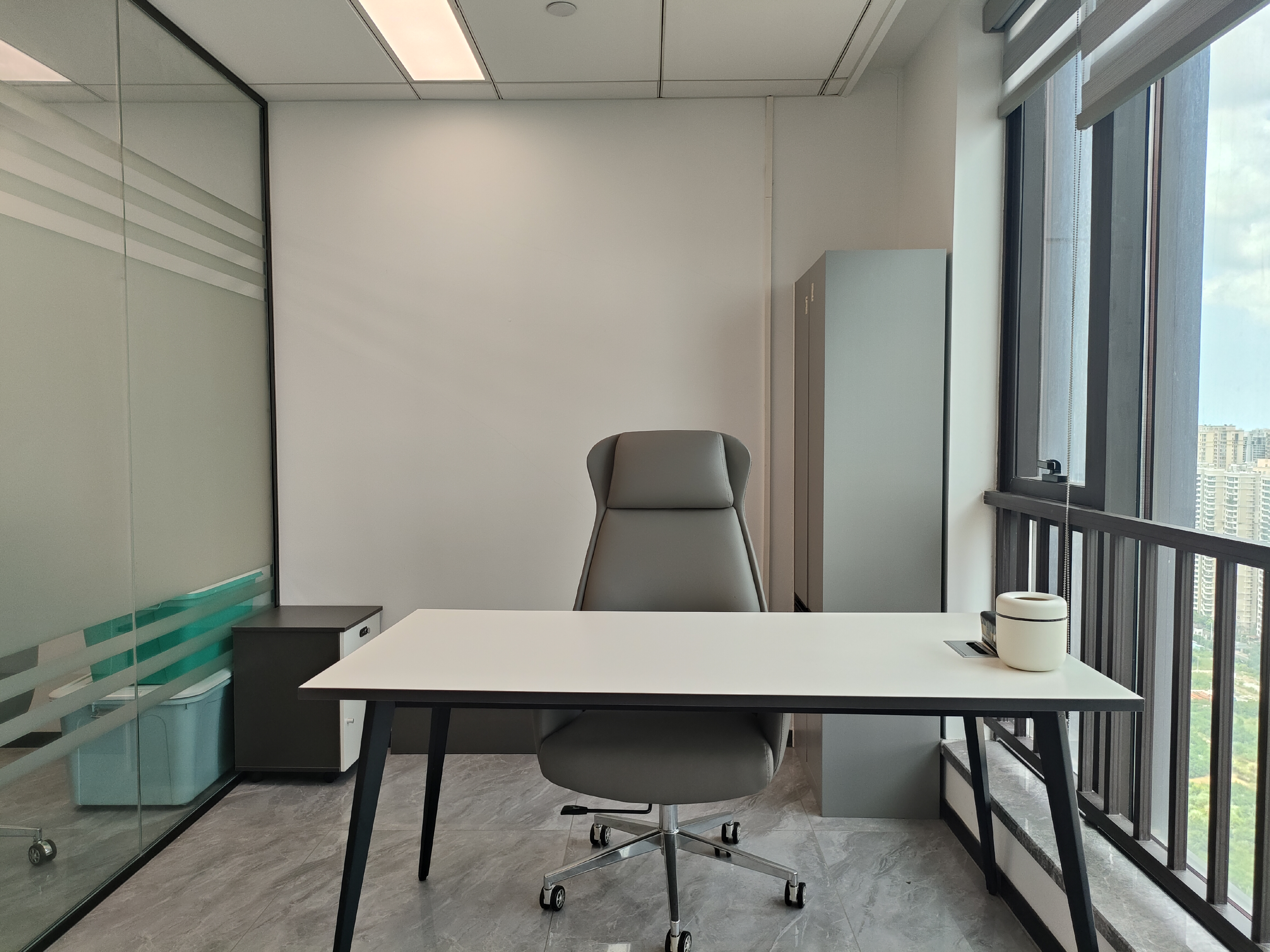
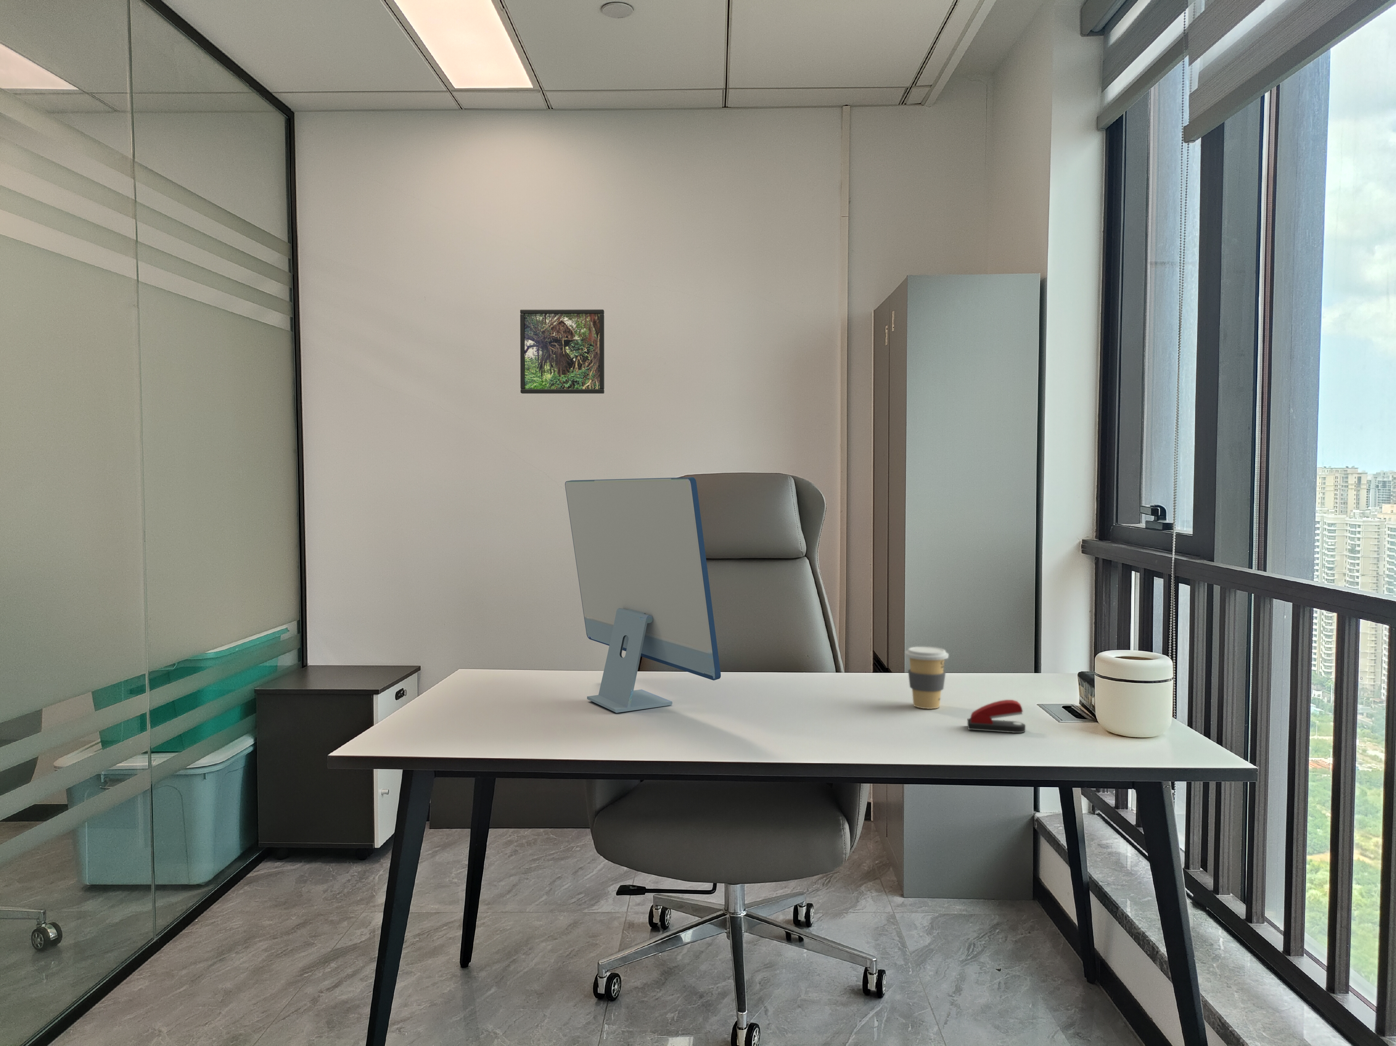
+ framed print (563, 352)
+ computer monitor (629, 591)
+ coffee cup (927, 678)
+ stapler (997, 714)
